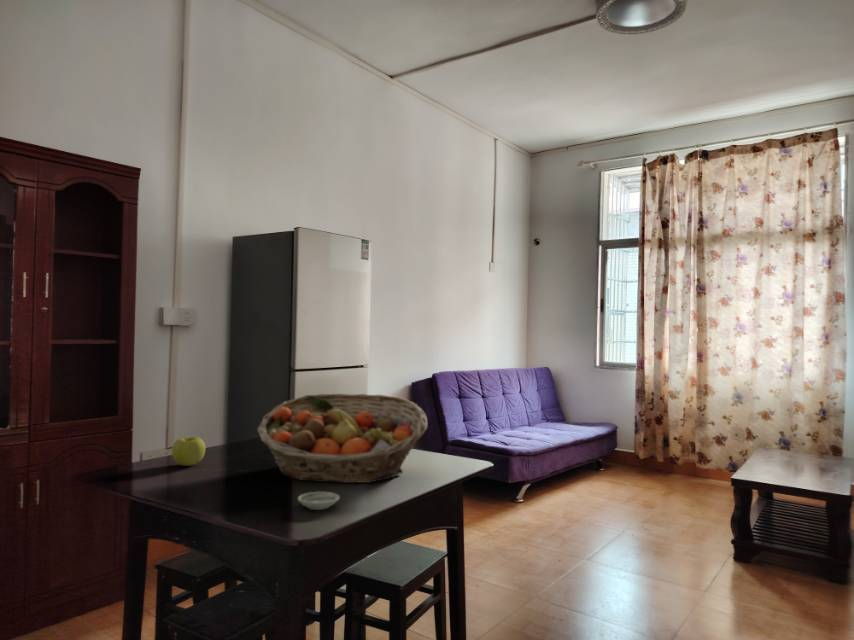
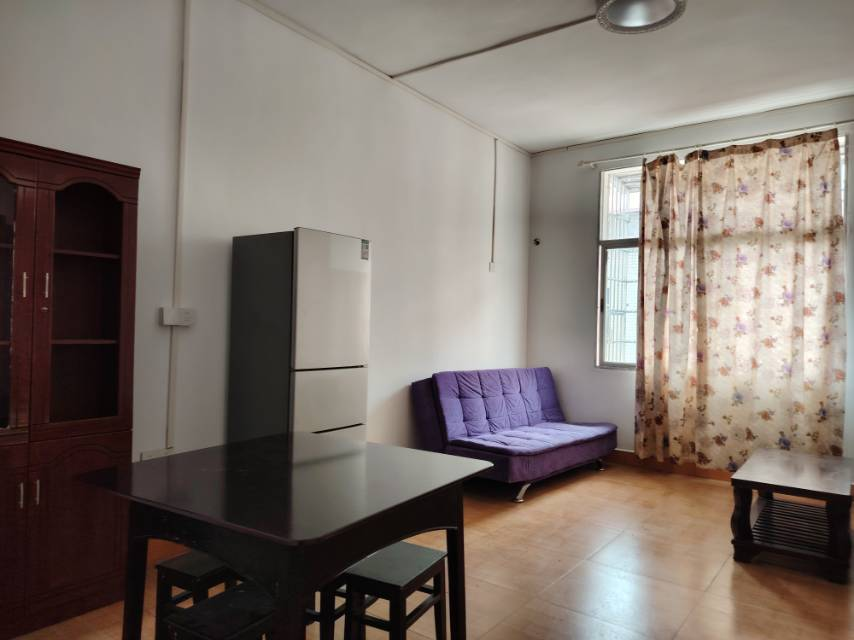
- saucer (318, 501)
- apple (188, 451)
- fruit basket (343, 434)
